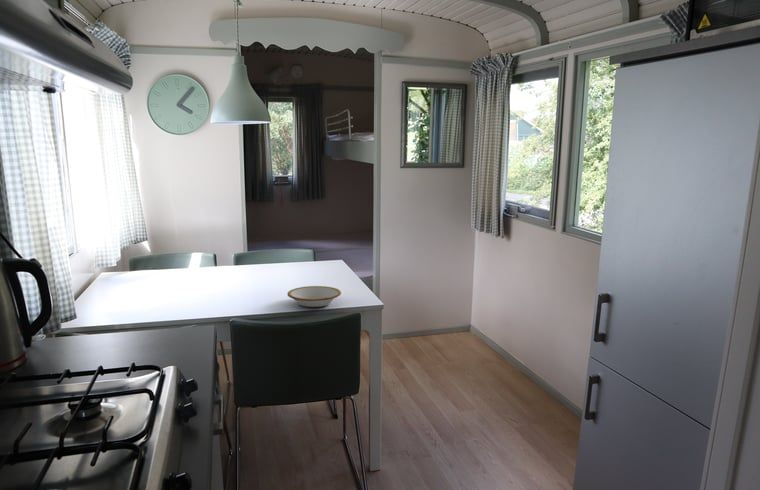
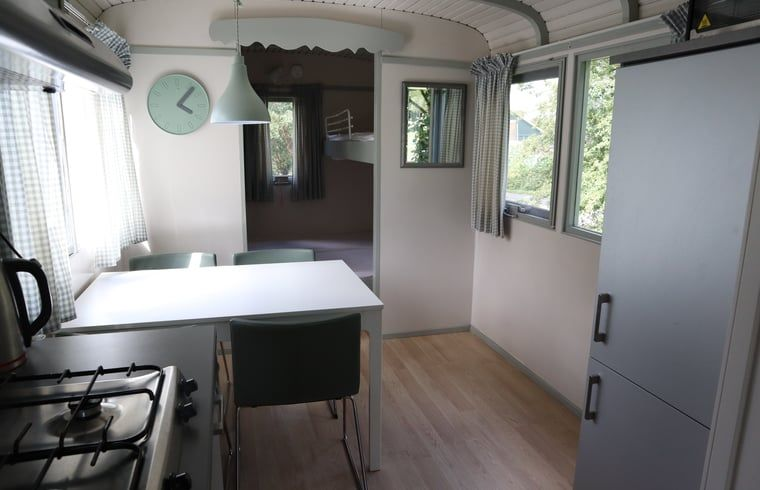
- bowl (314, 297)
